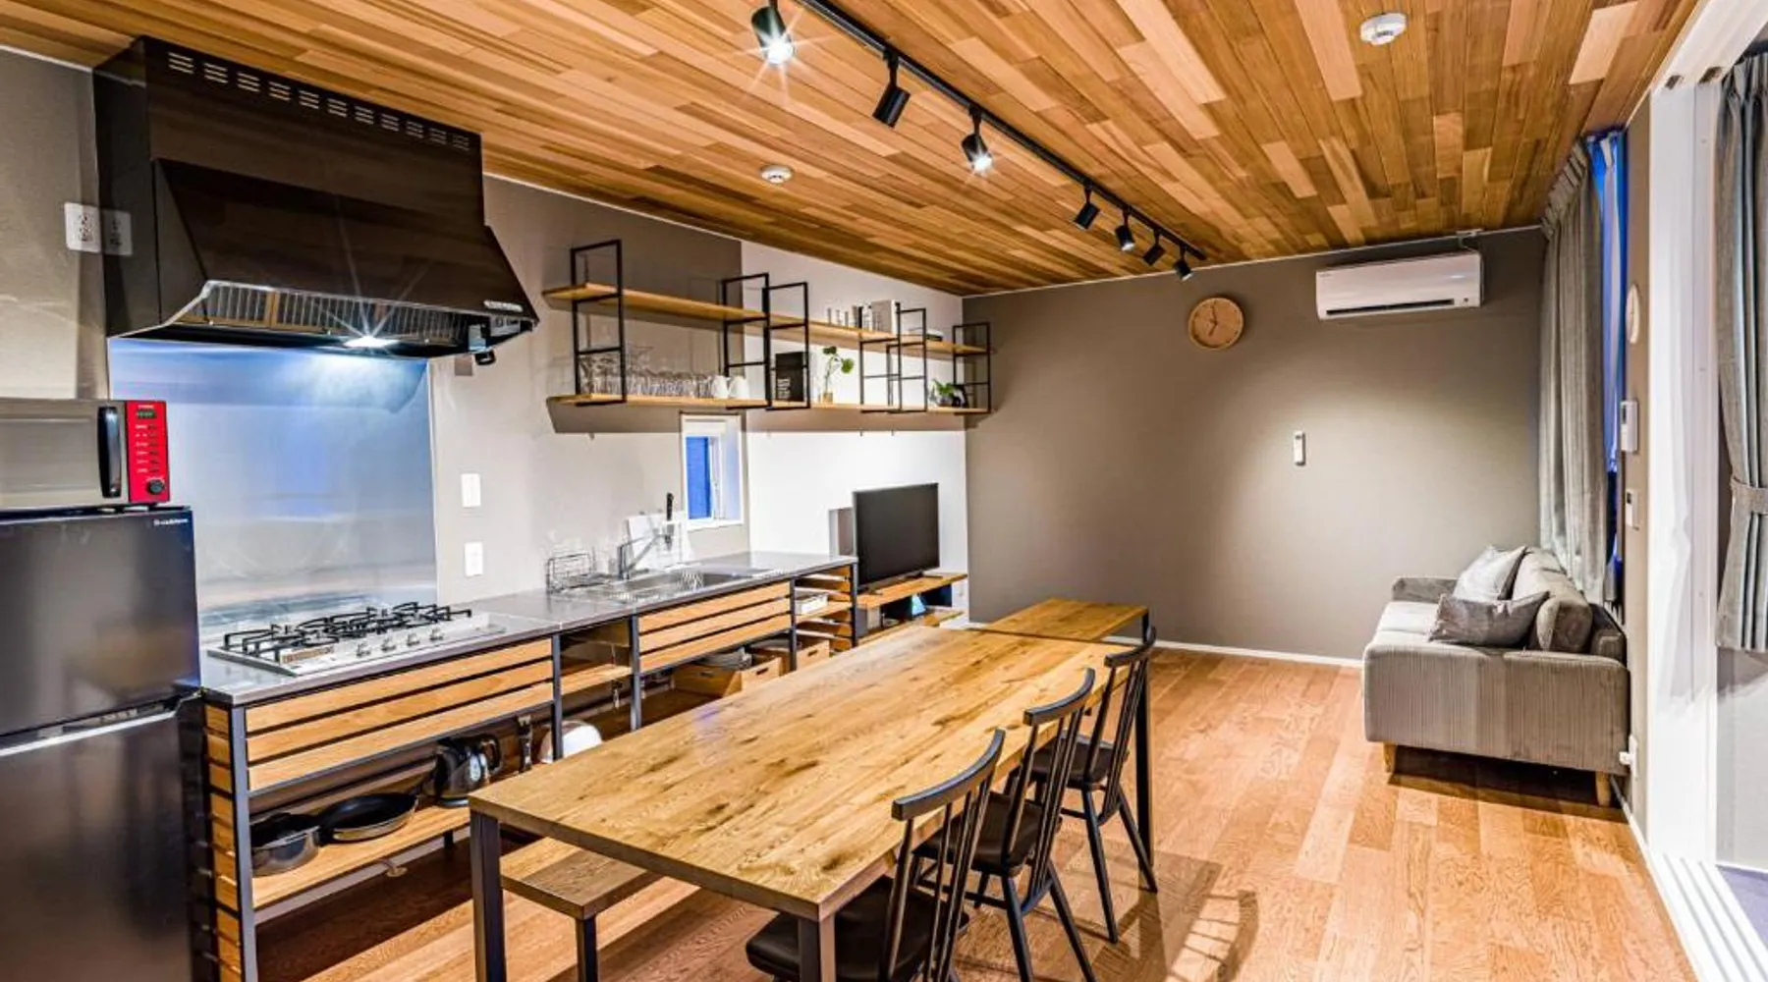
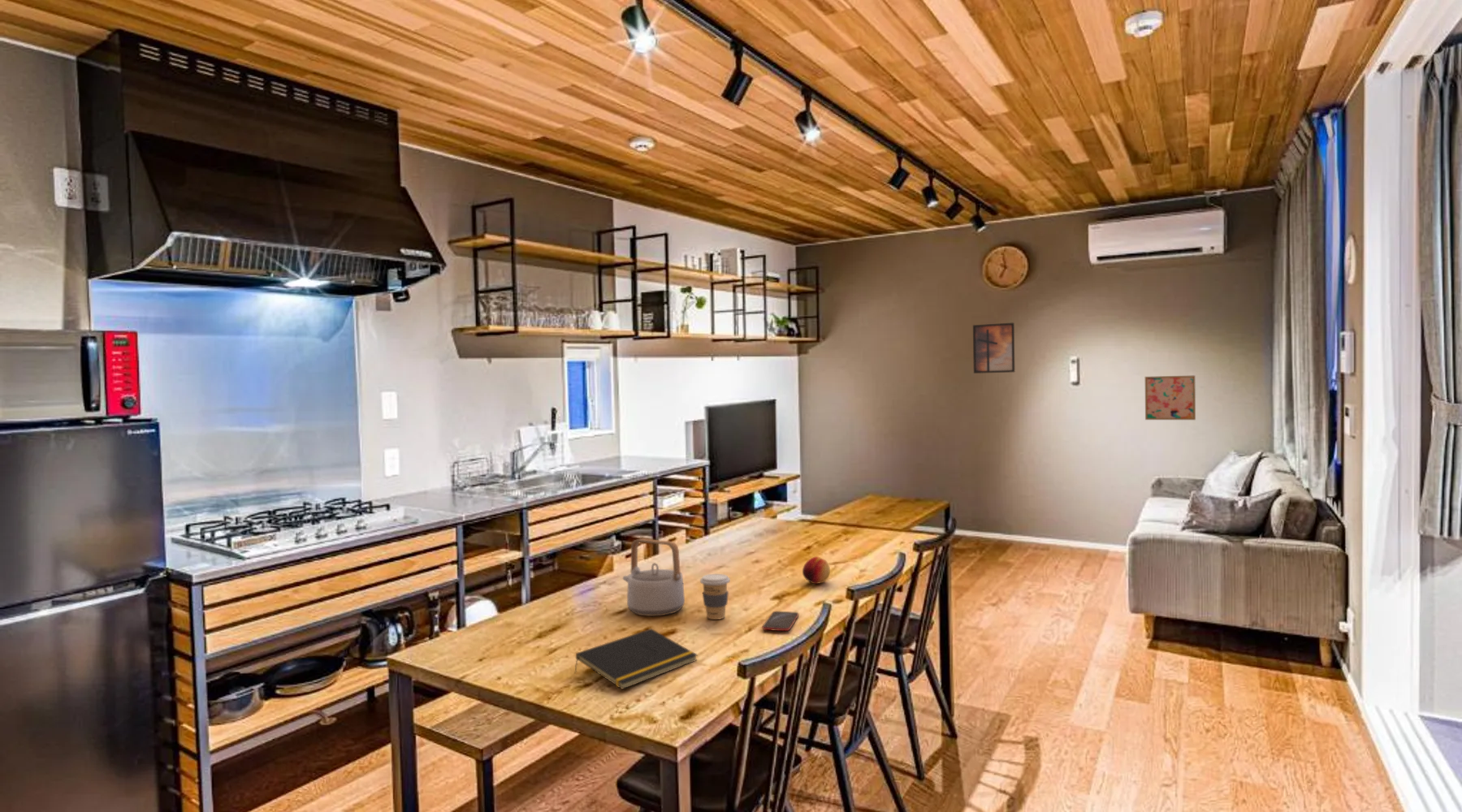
+ fruit (816, 569)
+ wall art (1170, 398)
+ notepad (638, 656)
+ coffee cup (715, 597)
+ teapot (651, 574)
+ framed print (993, 348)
+ smartphone (781, 620)
